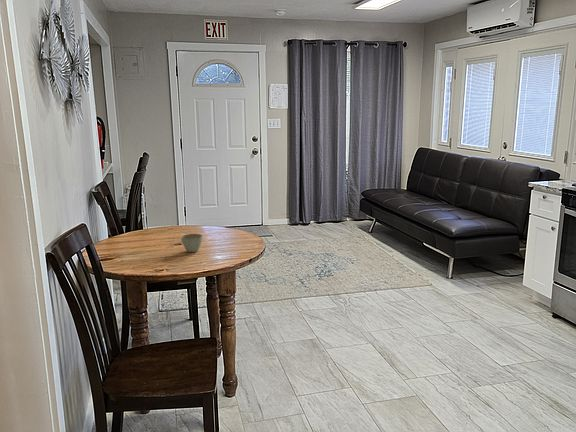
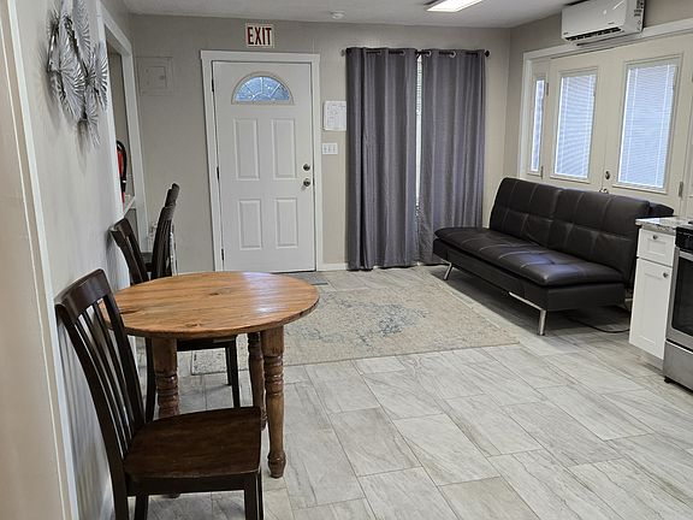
- flower pot (192, 243)
